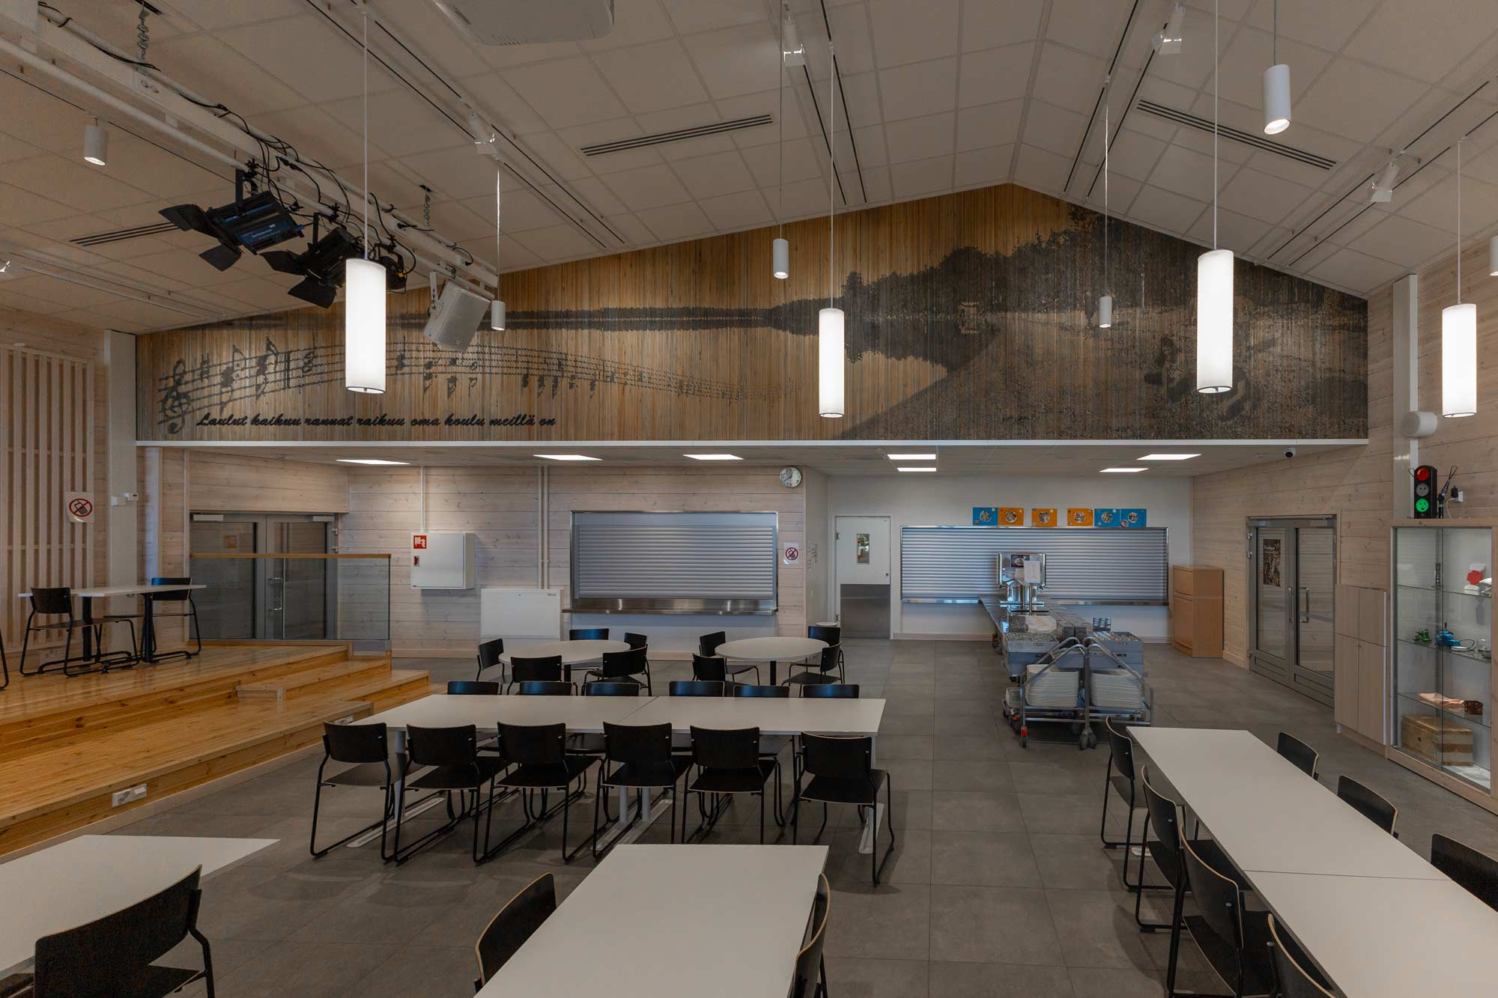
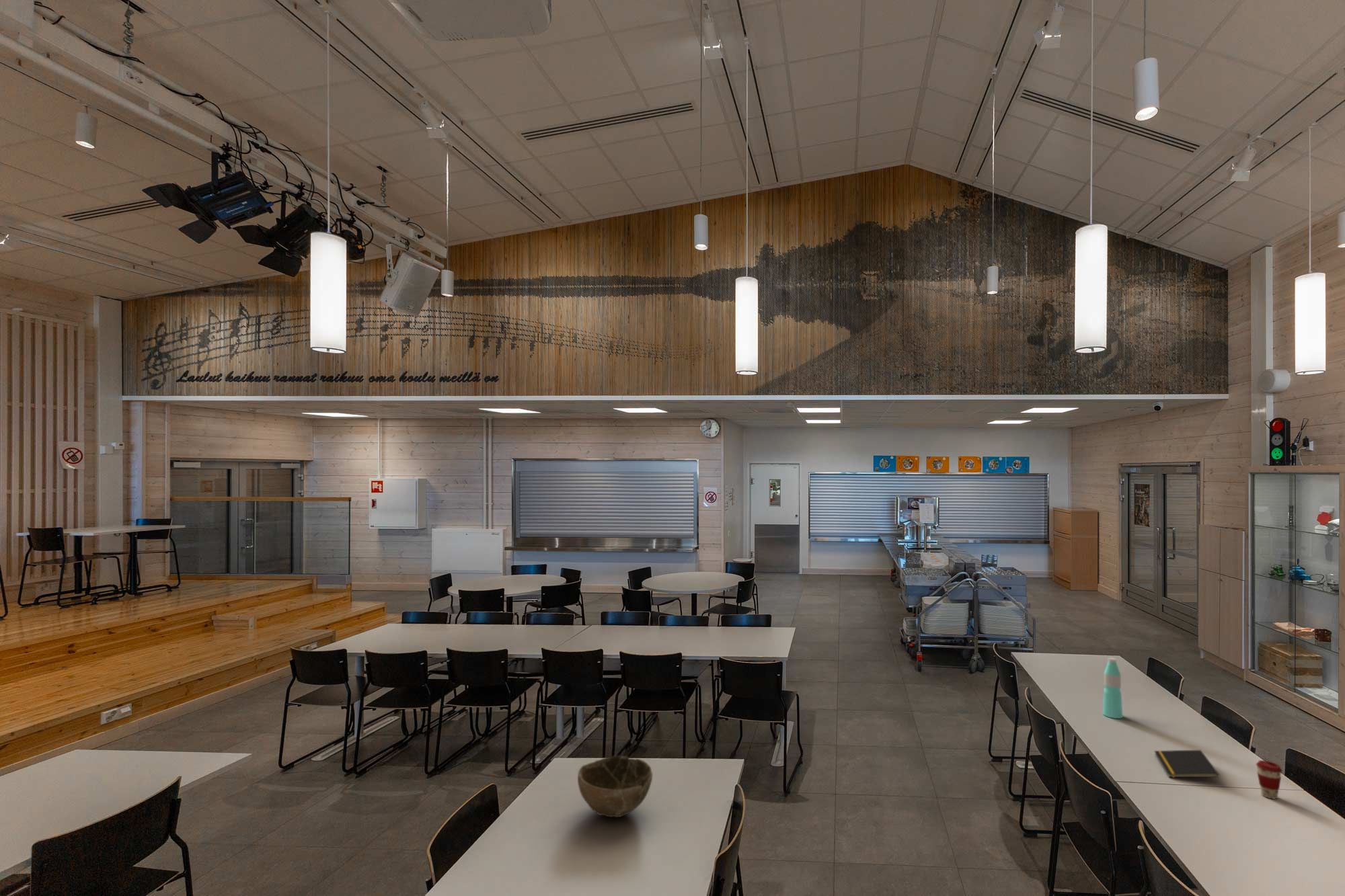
+ bowl (615, 791)
+ notepad (1185, 763)
+ water bottle (1112, 686)
+ coffee cup (1269, 780)
